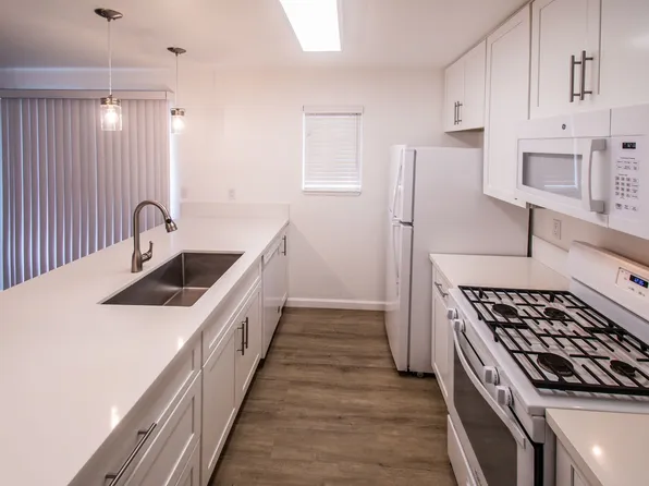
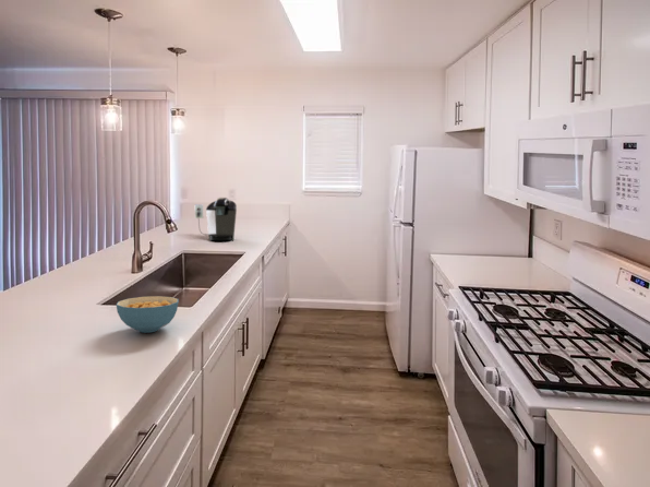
+ cereal bowl (148, 316)
+ coffee maker (214, 218)
